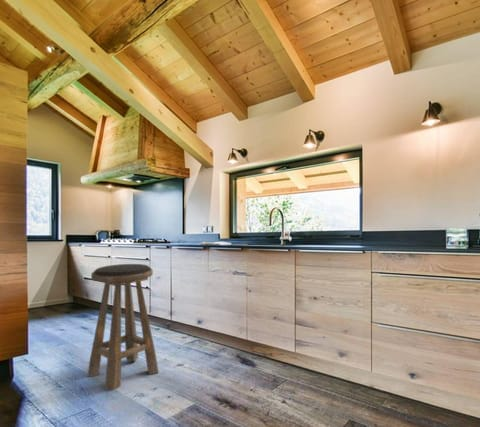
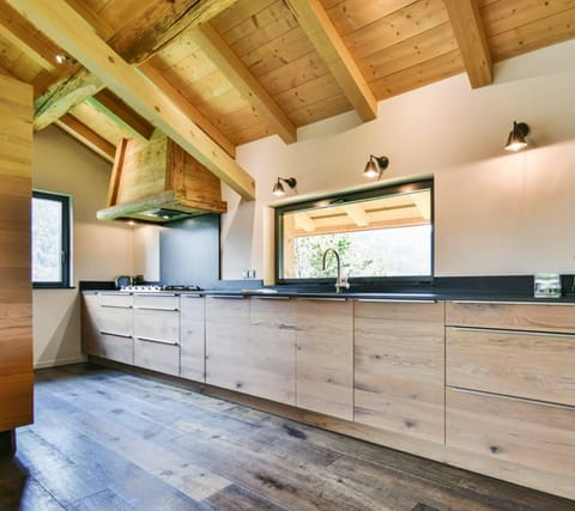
- stool (125, 320)
